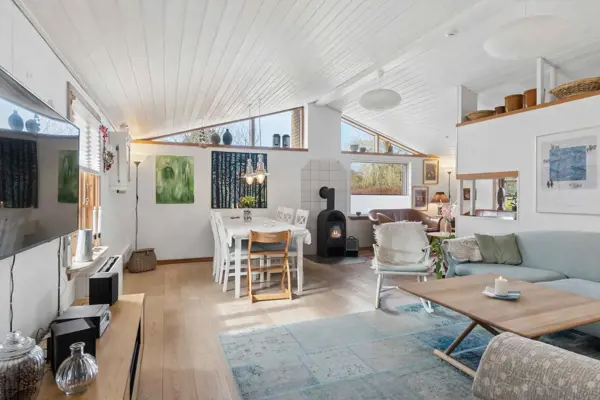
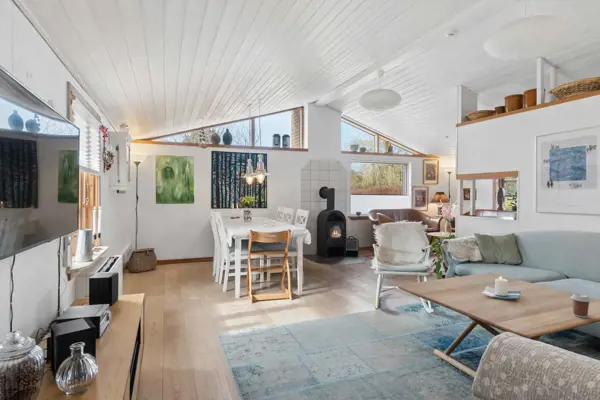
+ coffee cup (580, 305)
